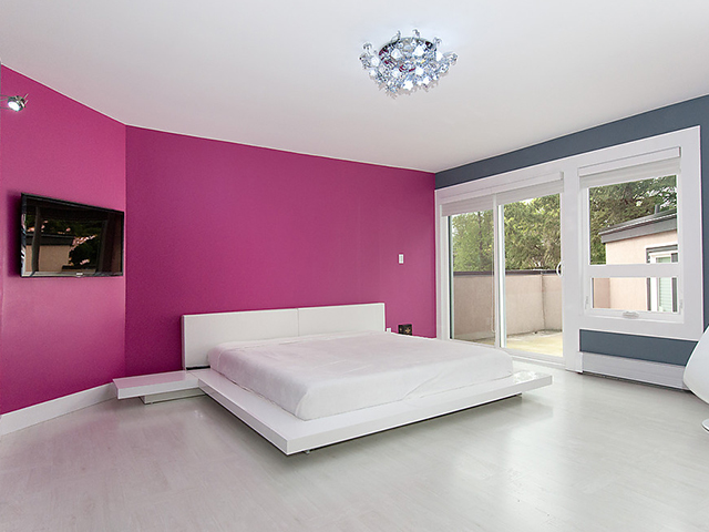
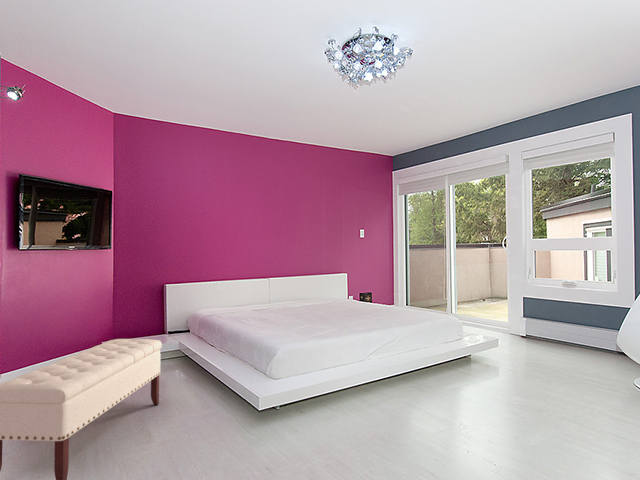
+ bench (91, 396)
